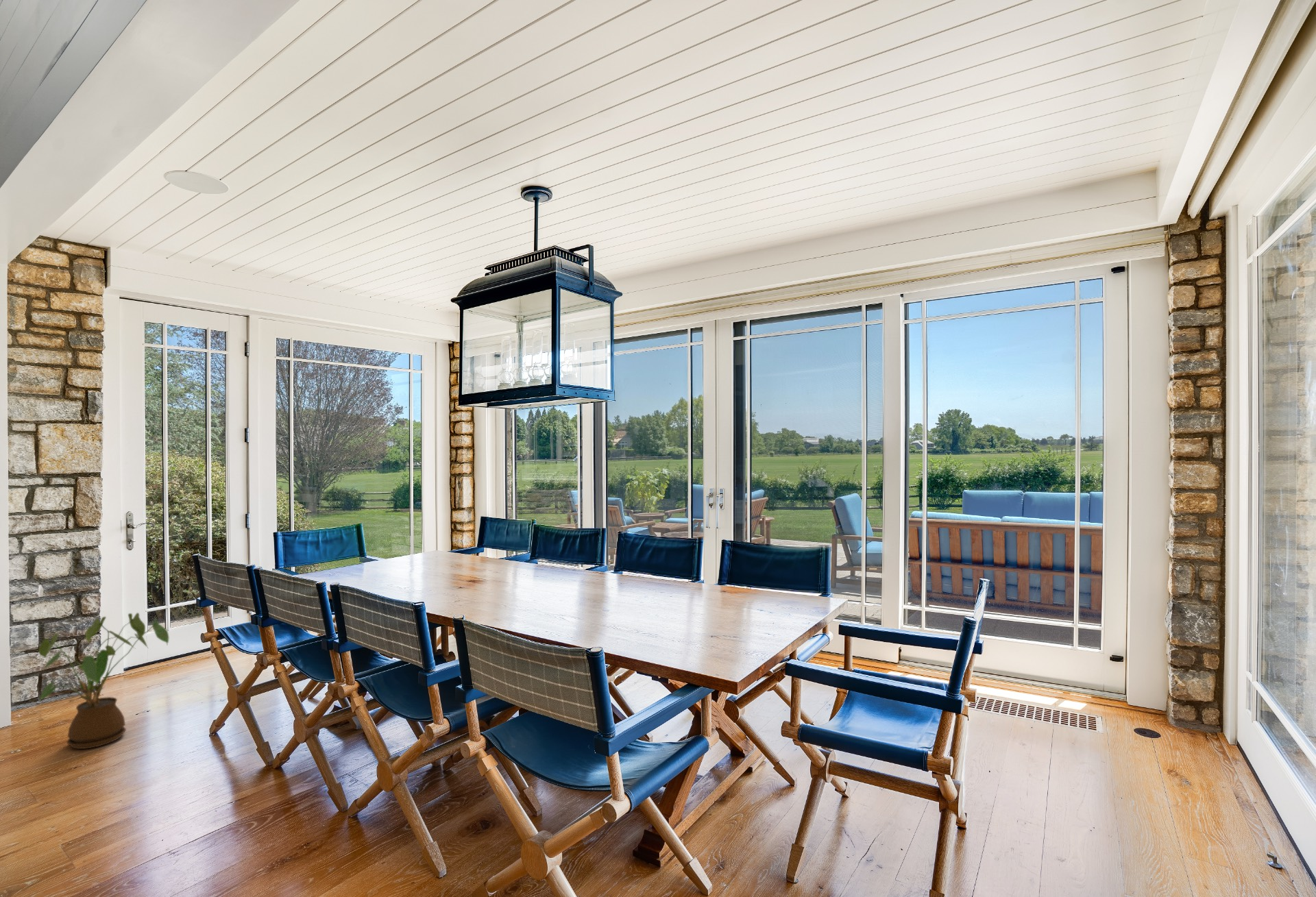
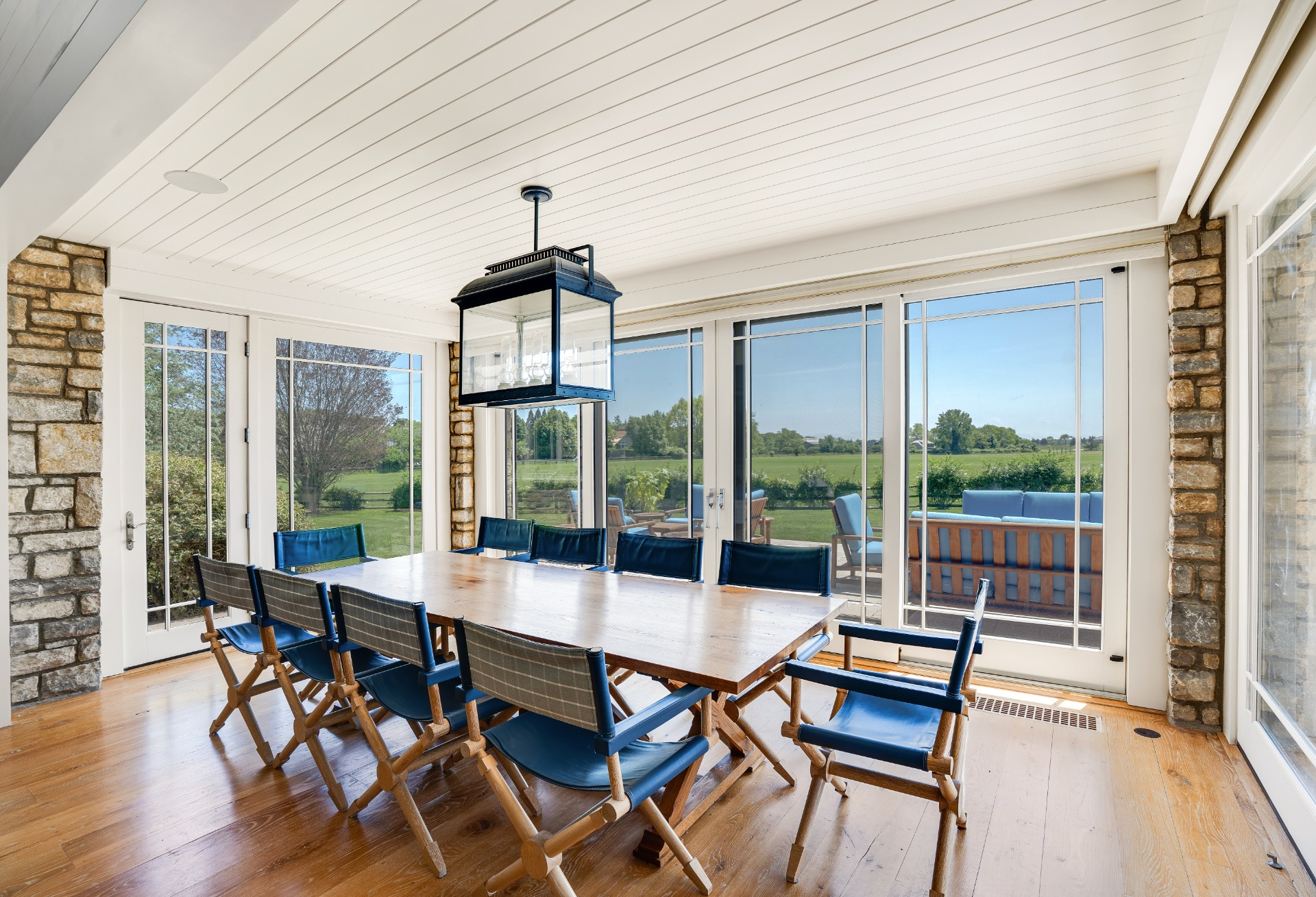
- house plant (102, 681)
